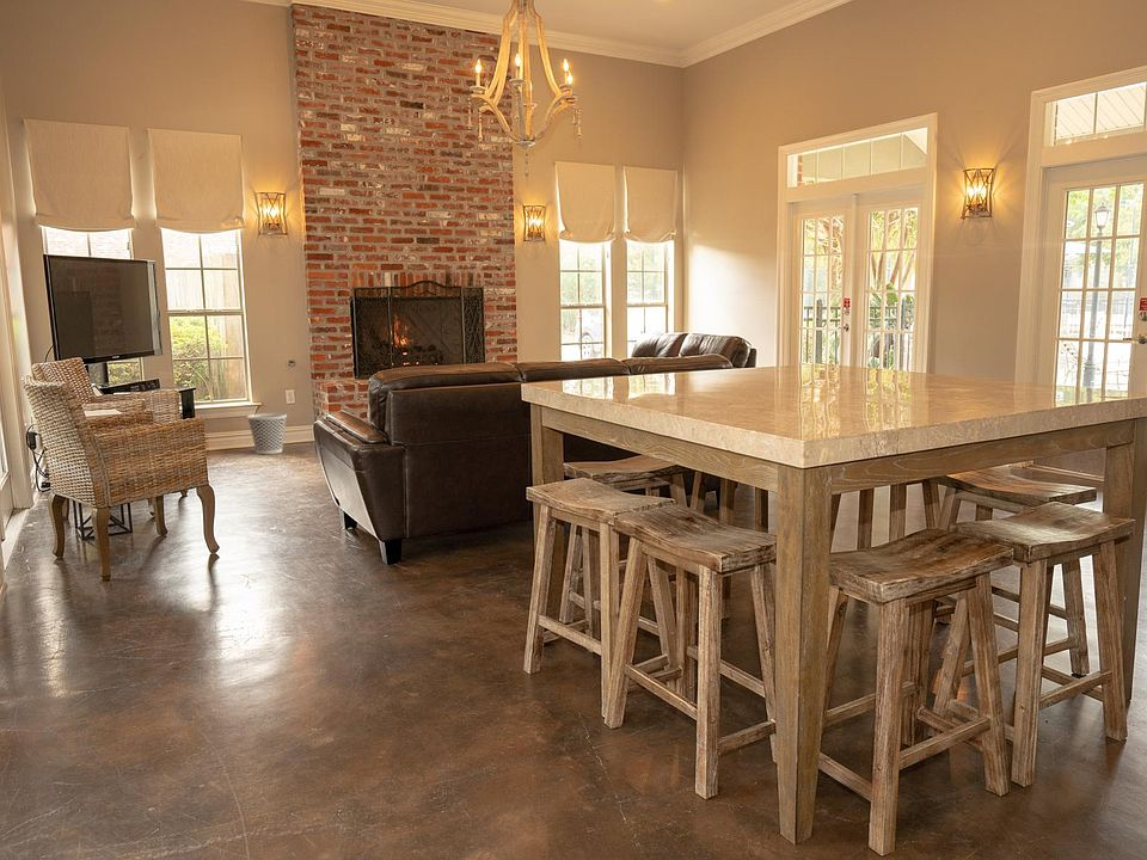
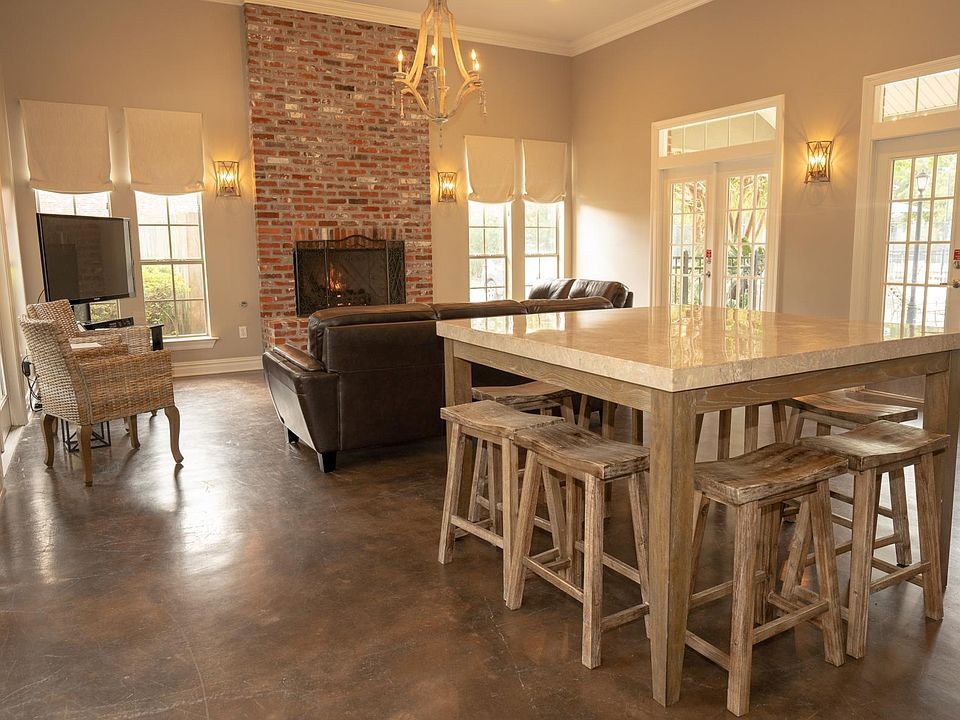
- wastebasket (268, 434)
